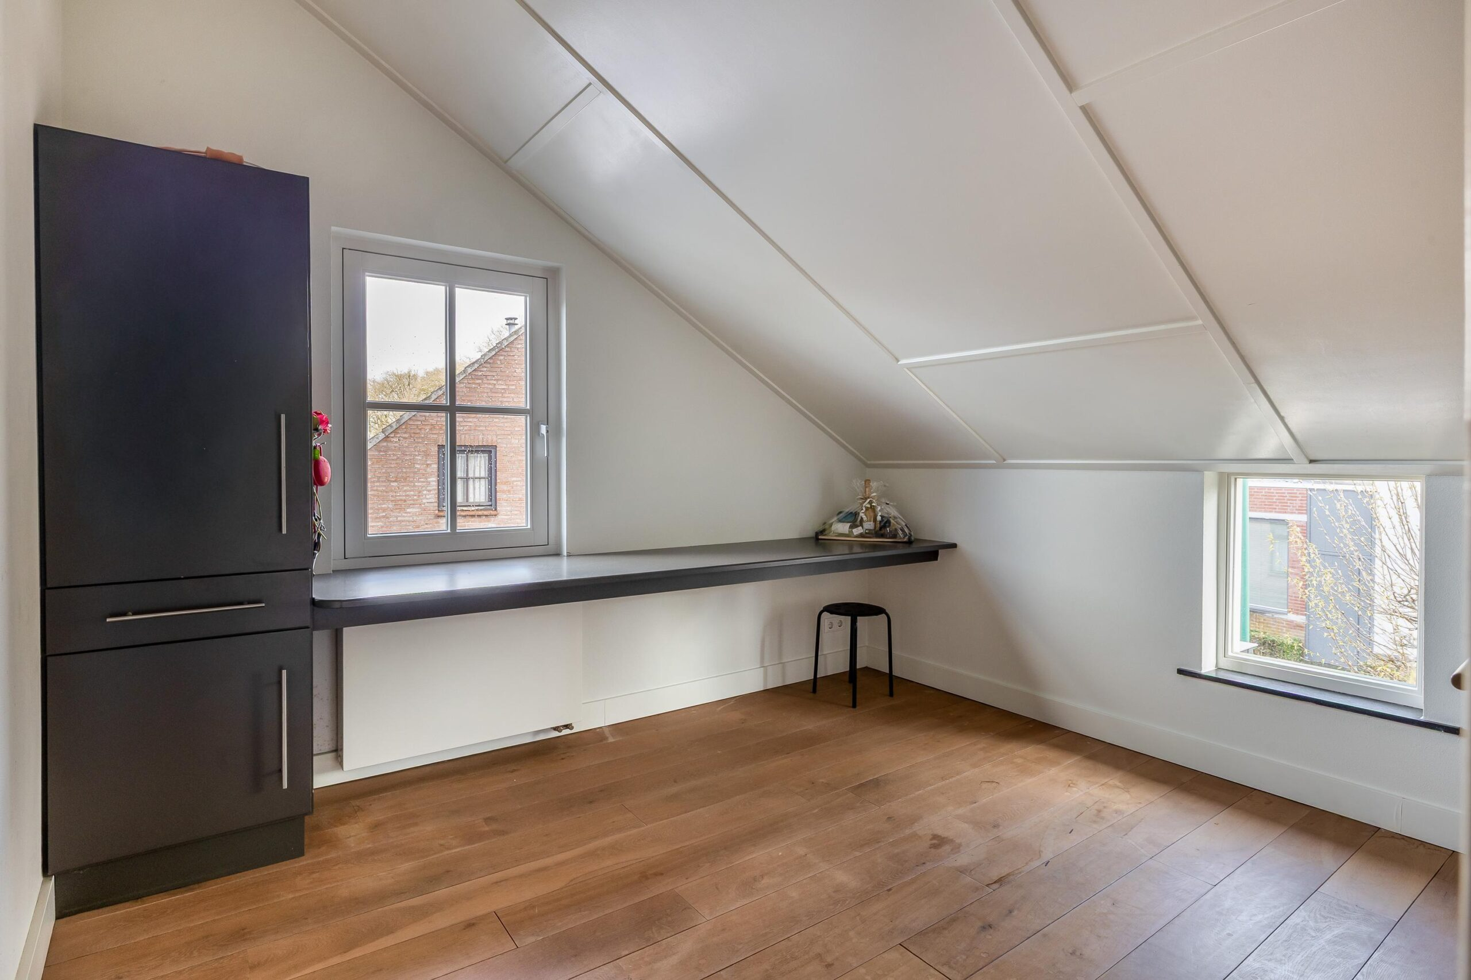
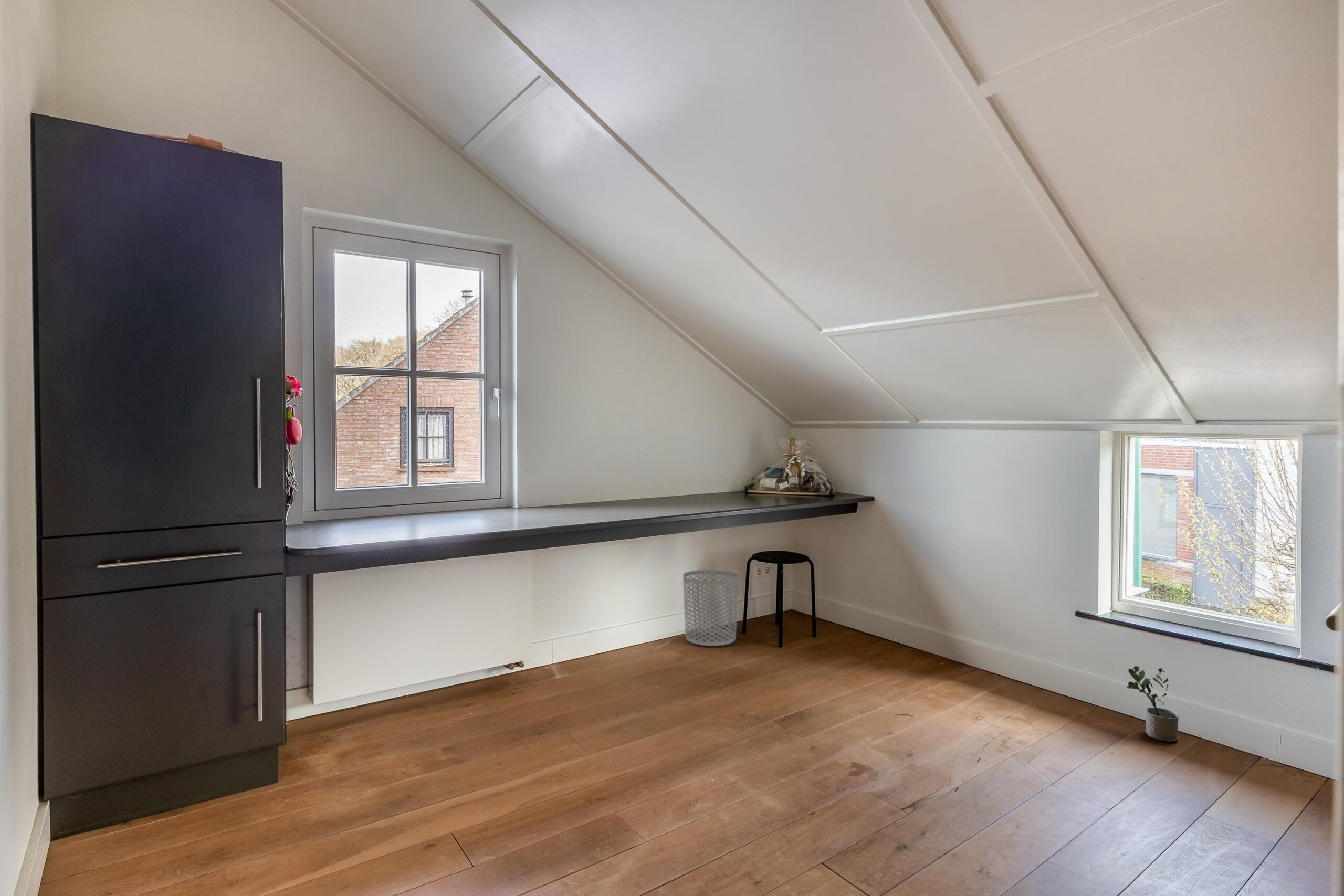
+ waste bin (710, 607)
+ potted plant (1153, 701)
